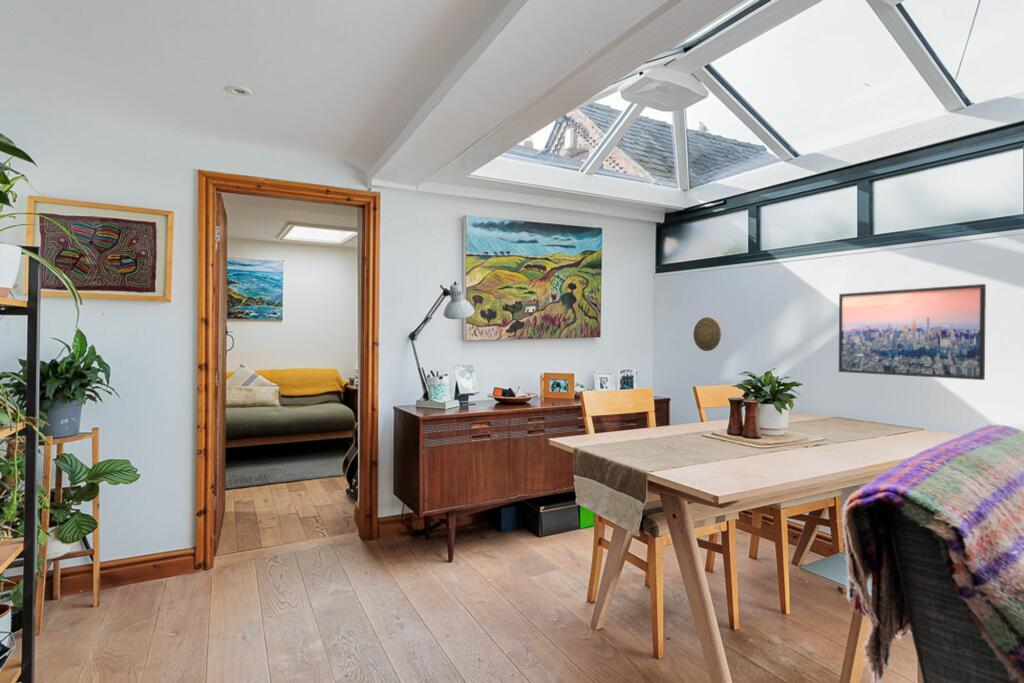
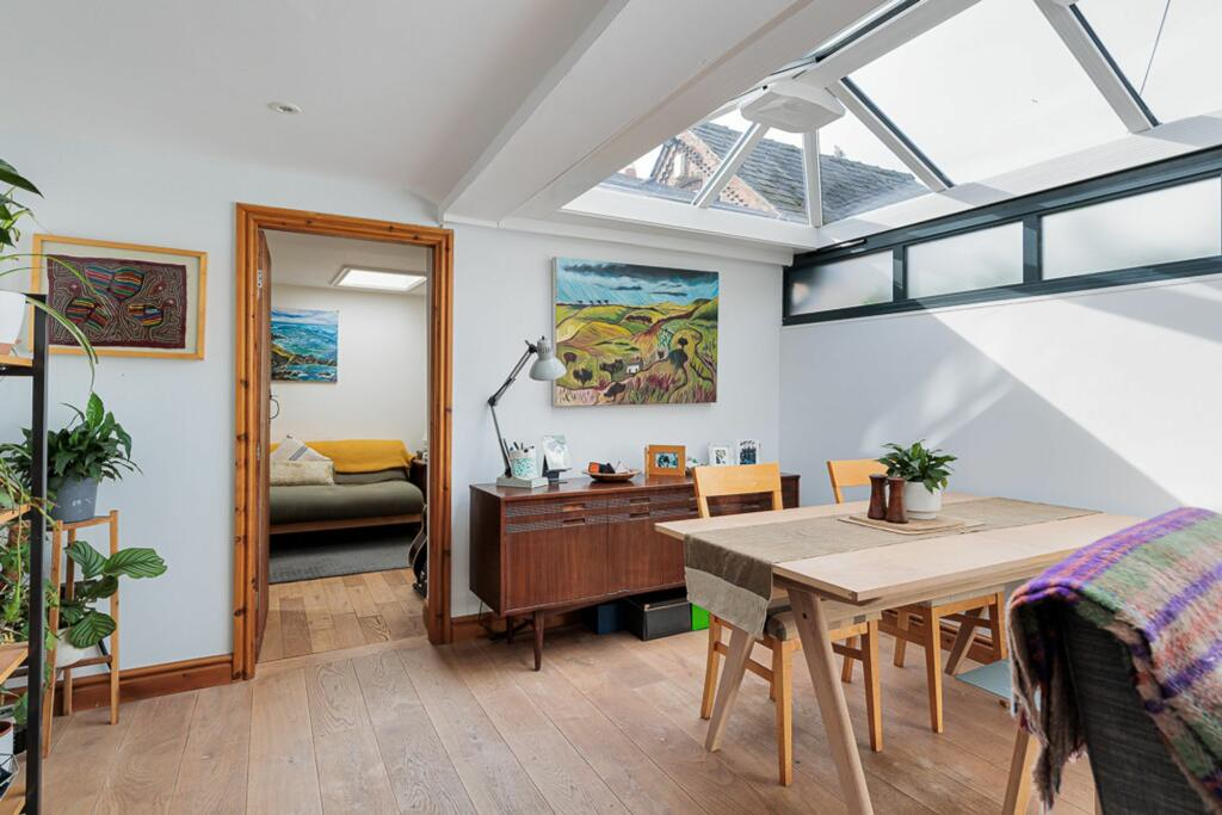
- decorative plate (705, 334)
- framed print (904, 332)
